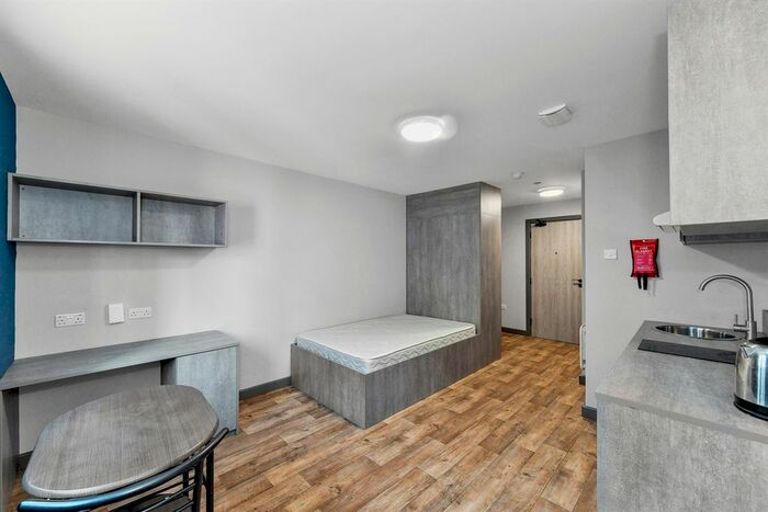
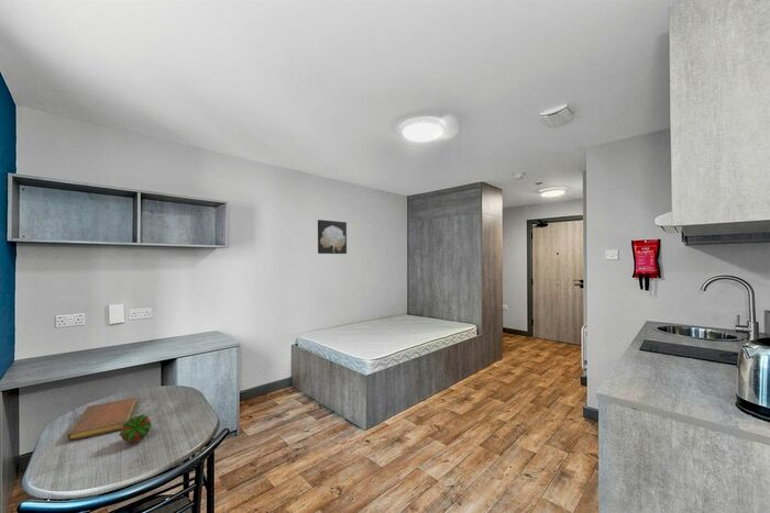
+ wall art (332, 237)
+ fruit (136, 428)
+ notebook (106, 416)
